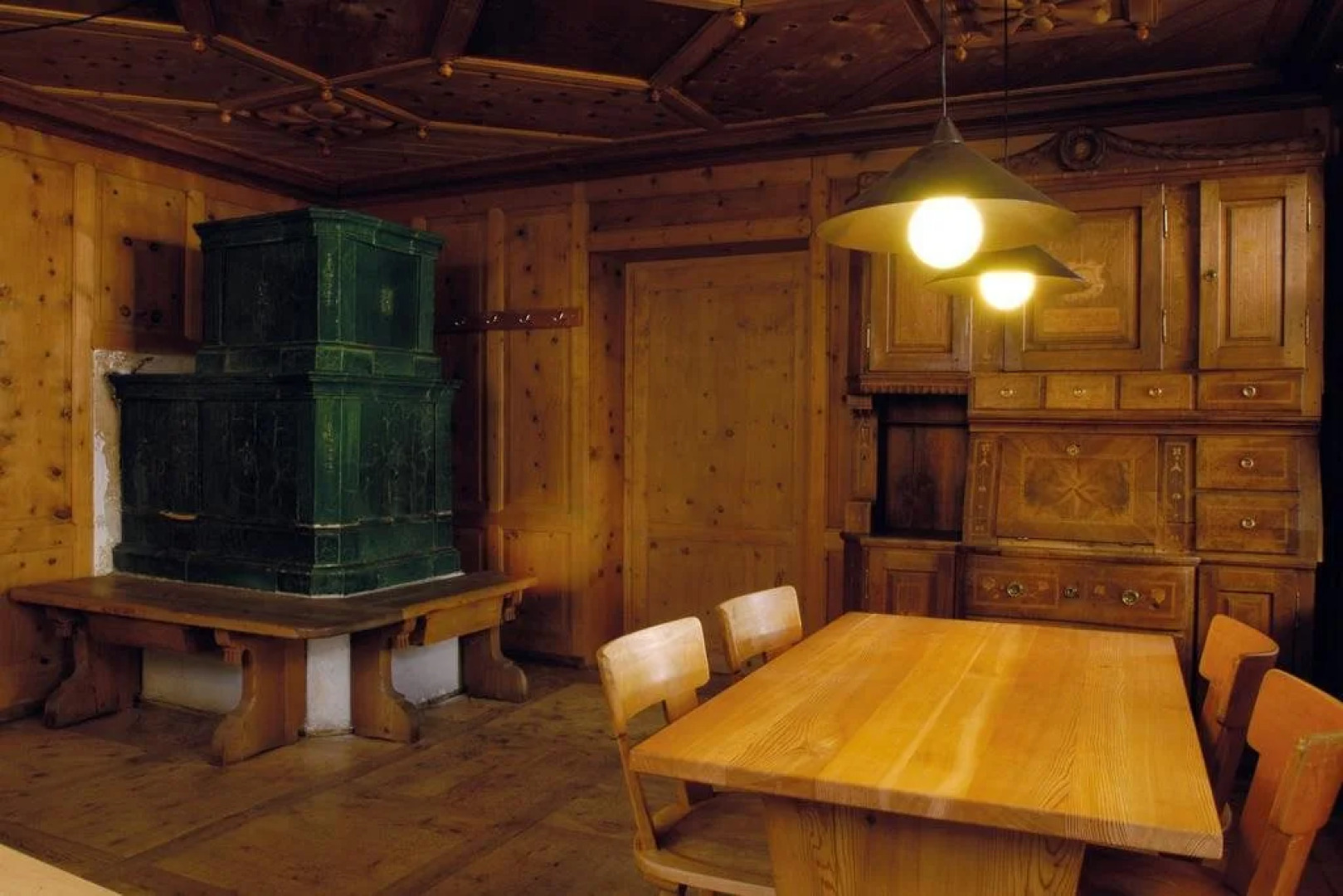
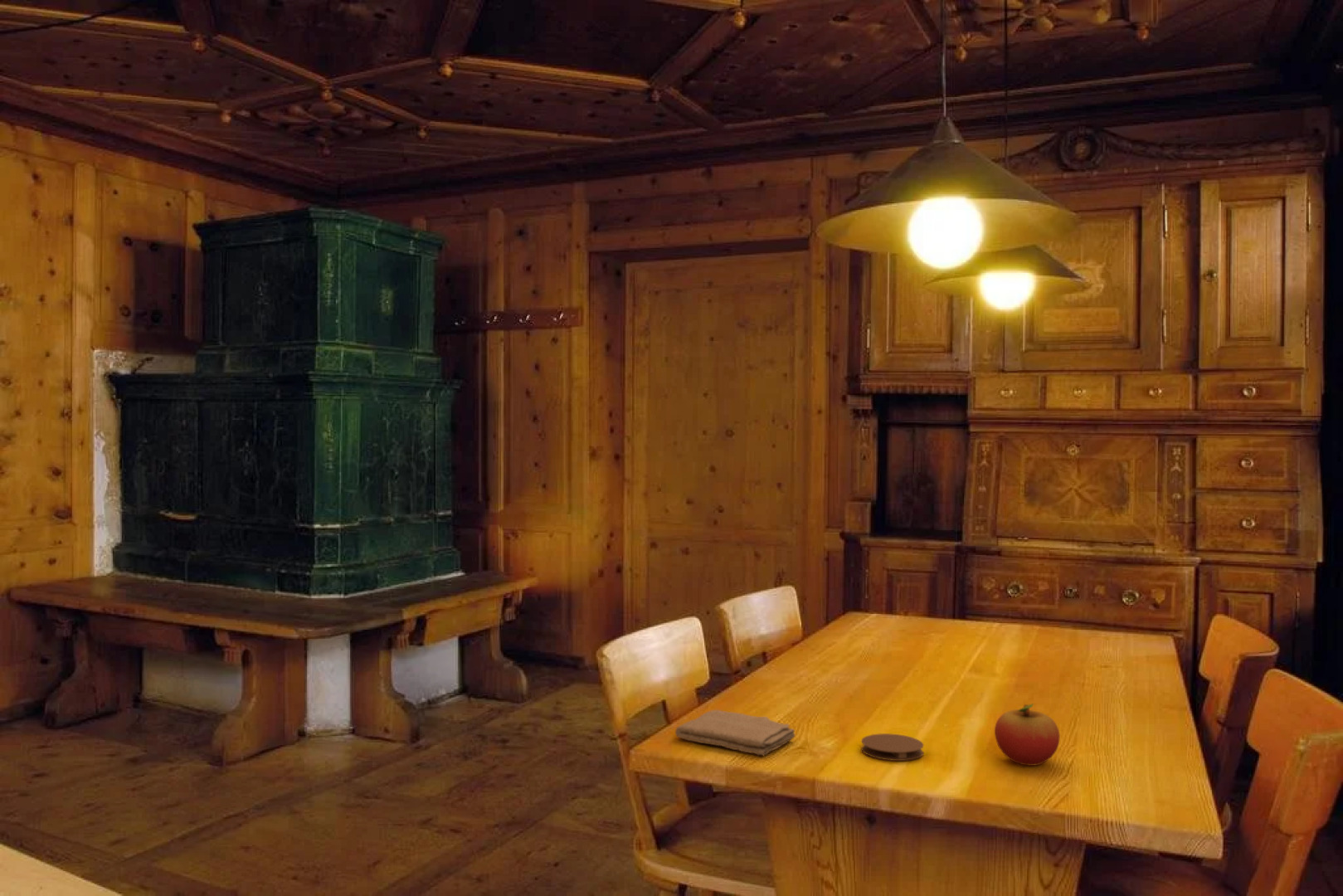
+ washcloth (735, 730)
+ coaster (892, 747)
+ fruit (1026, 730)
